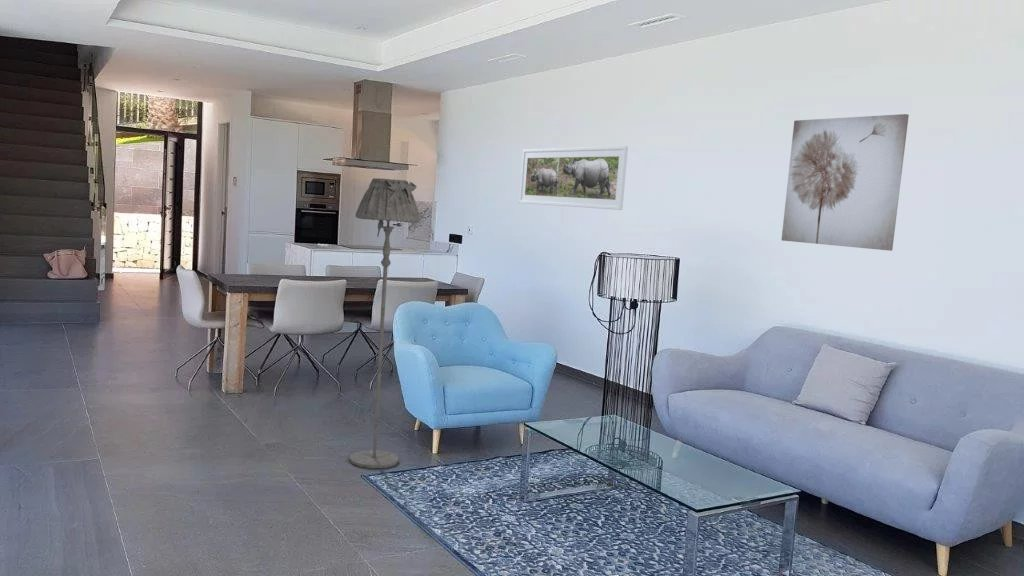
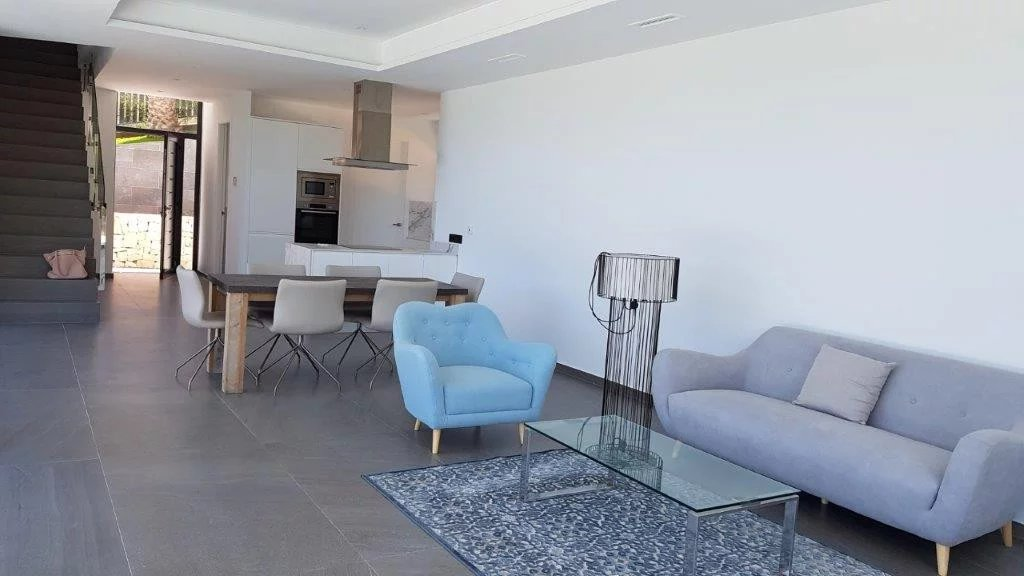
- wall art (840, 182)
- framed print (568, 177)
- floor lamp (381, 322)
